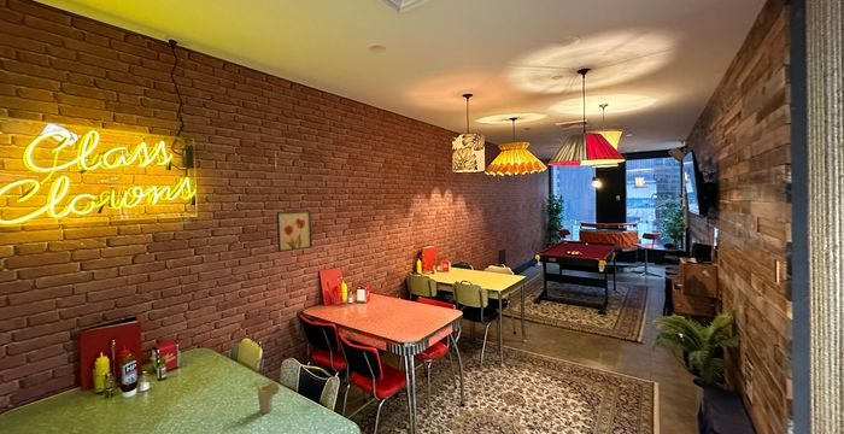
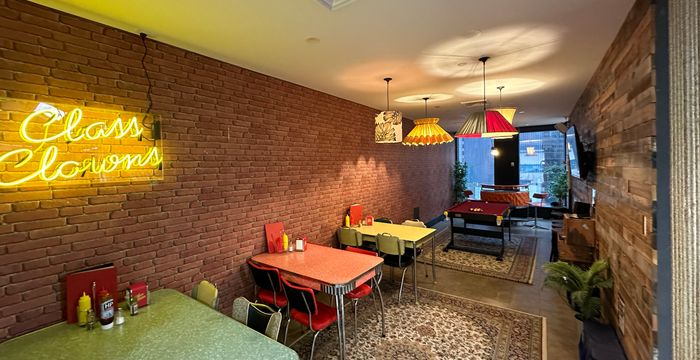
- cup (266, 395)
- wall art (294, 230)
